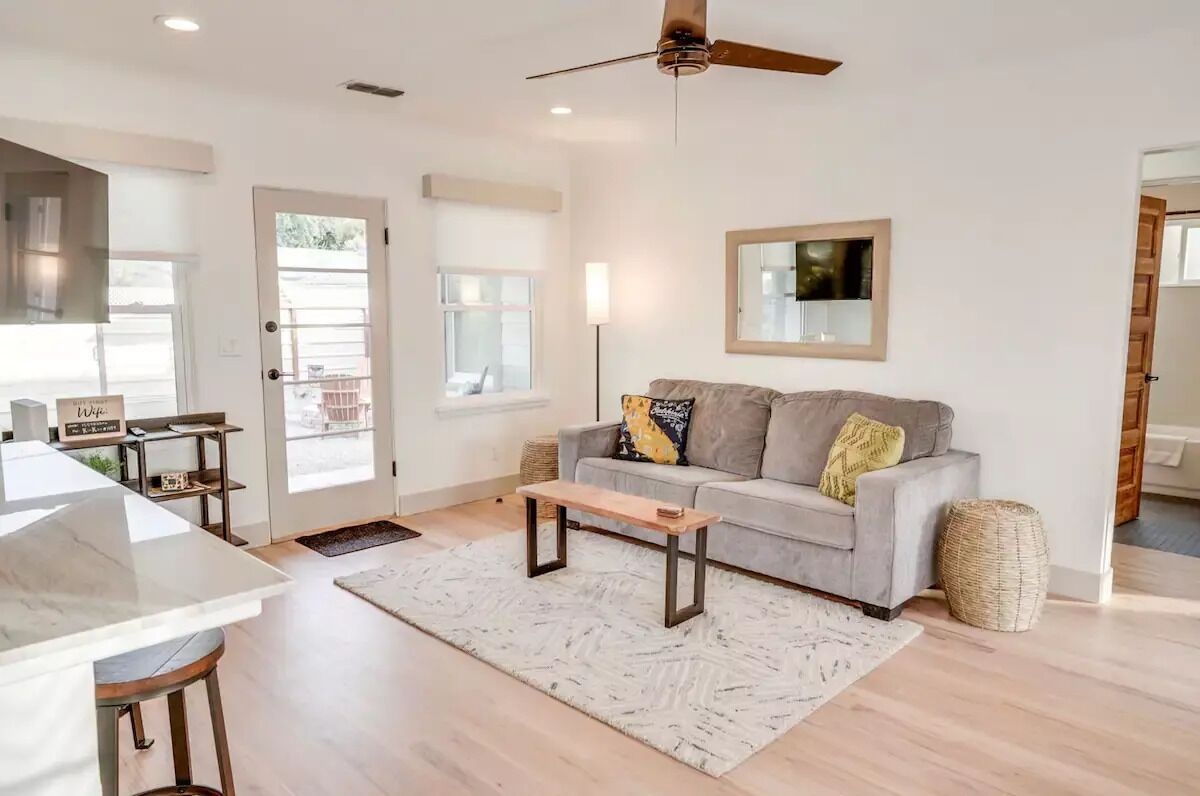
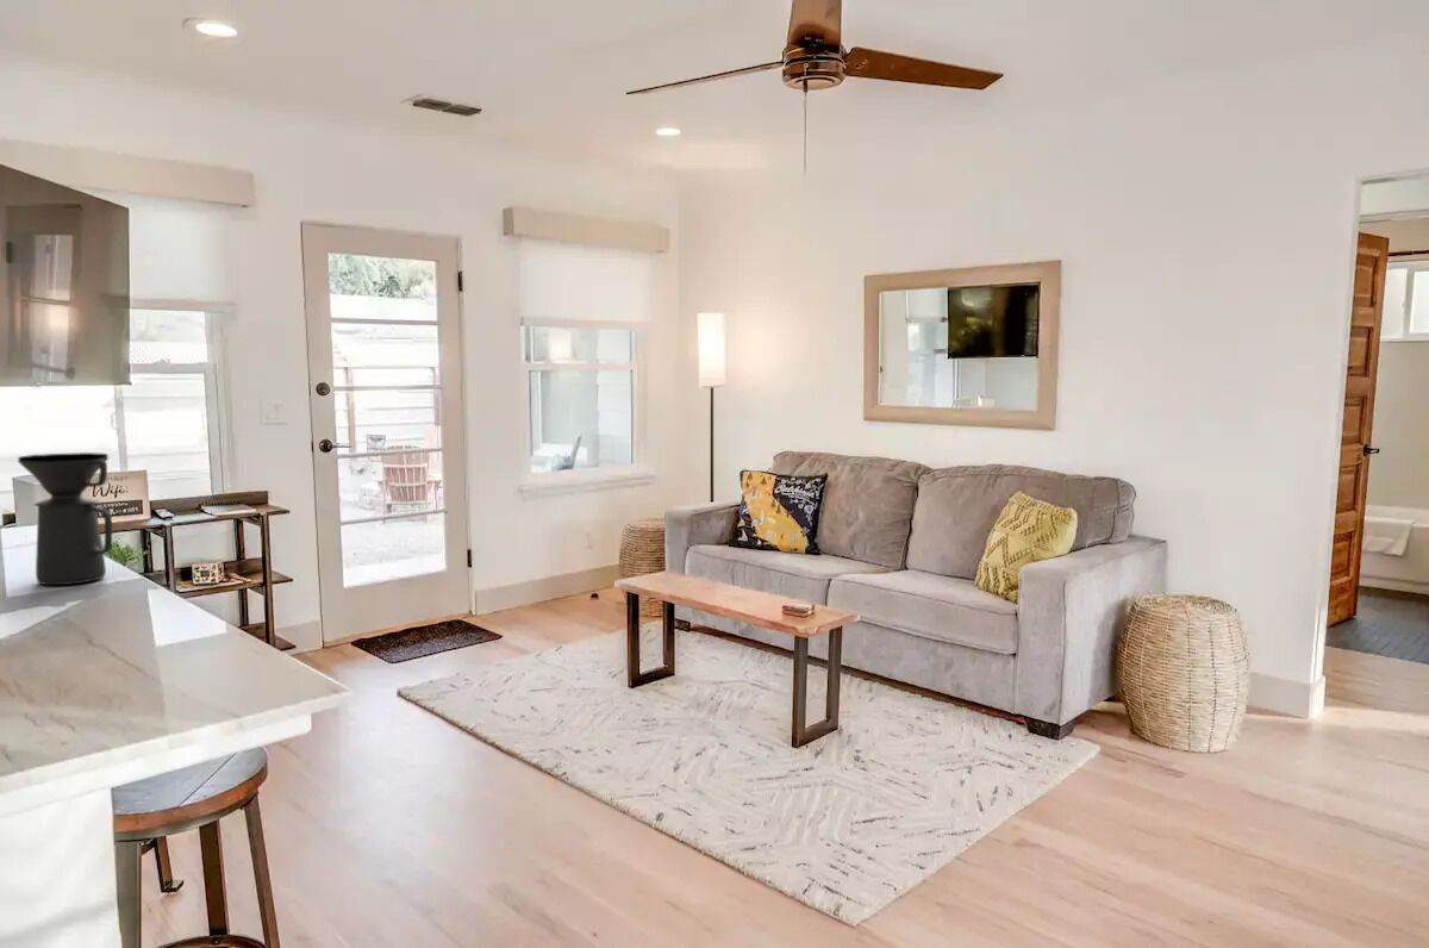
+ coffee maker (68, 518)
